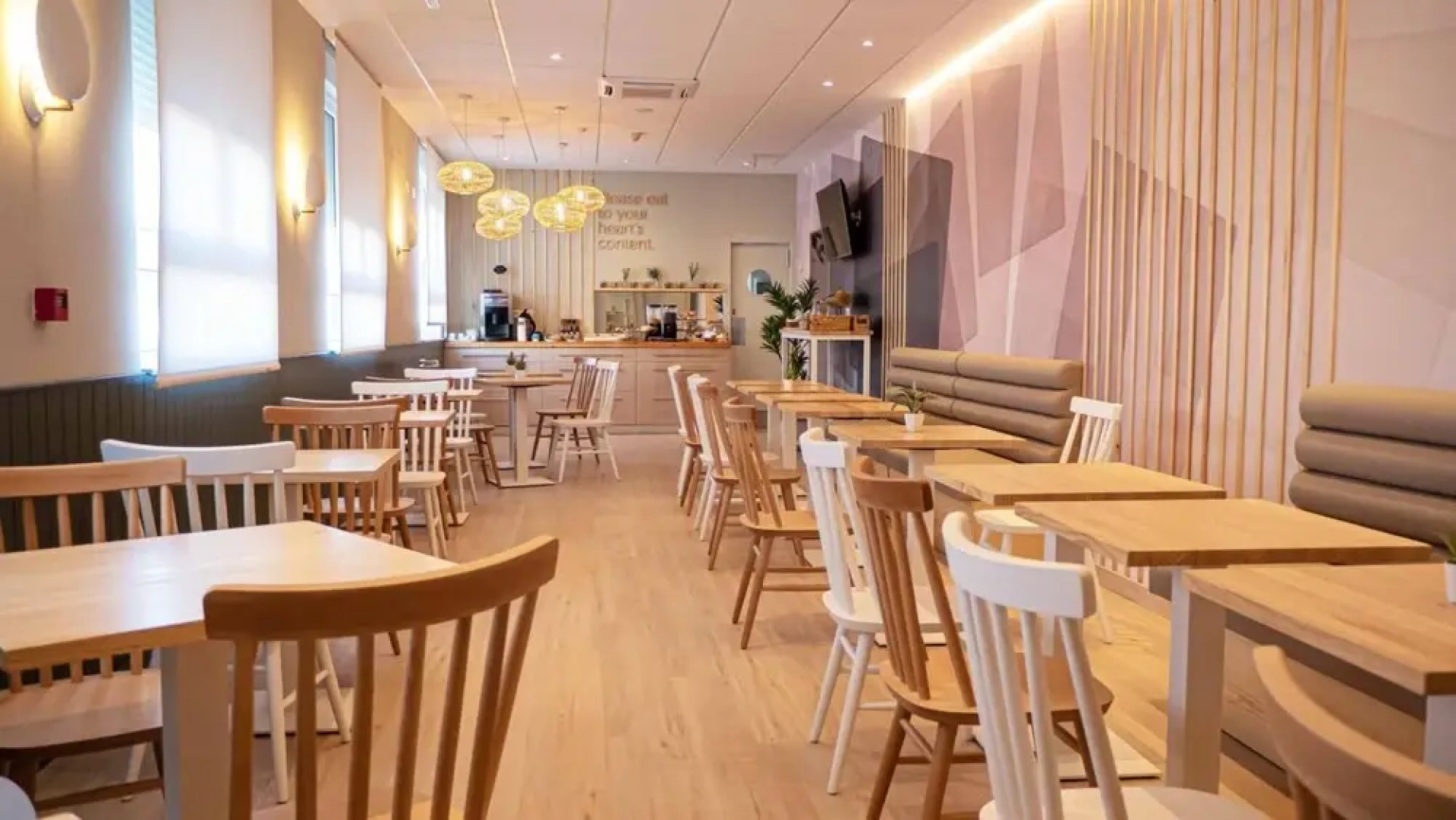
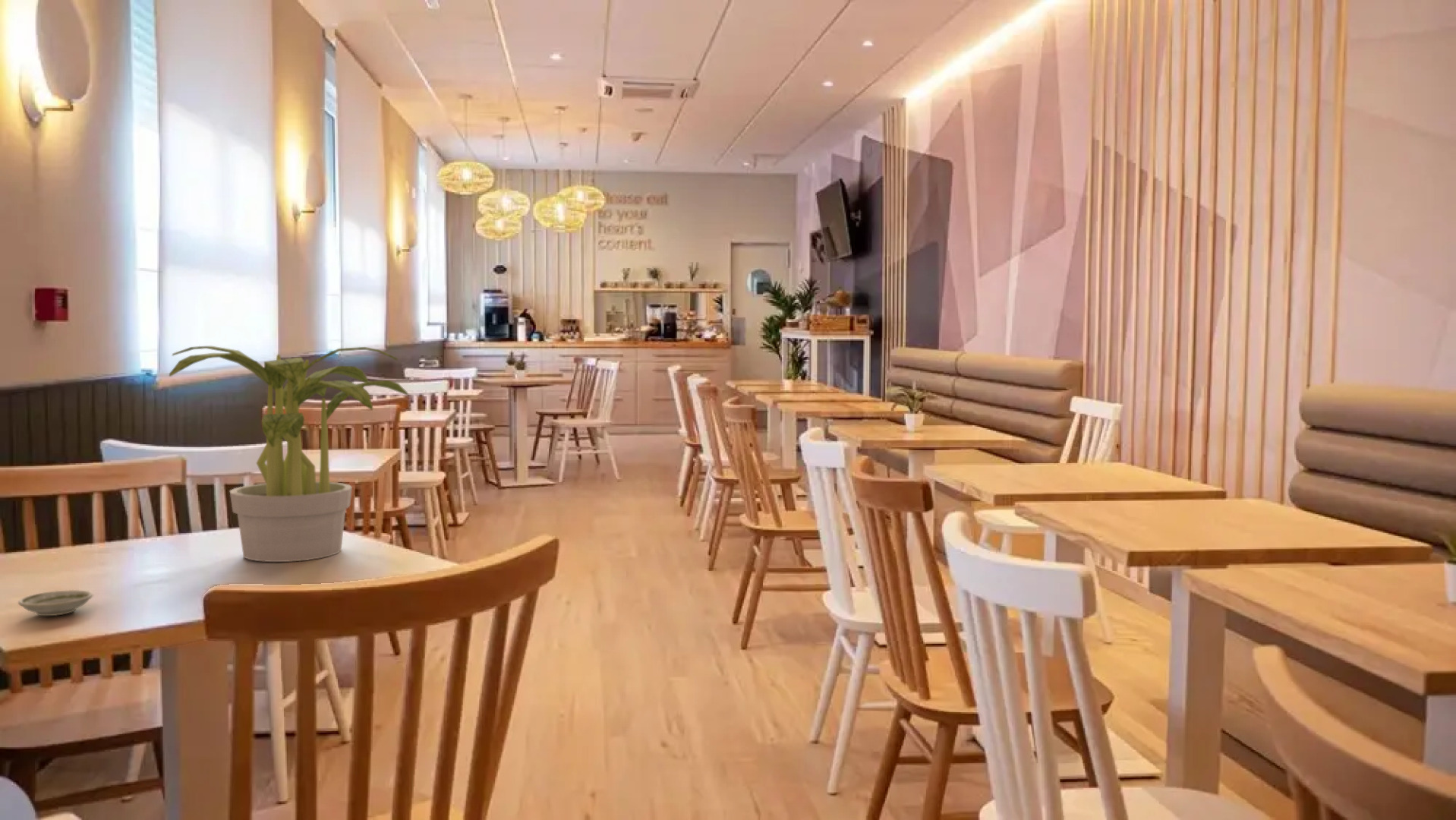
+ saucer (56, 604)
+ potted plant (294, 449)
